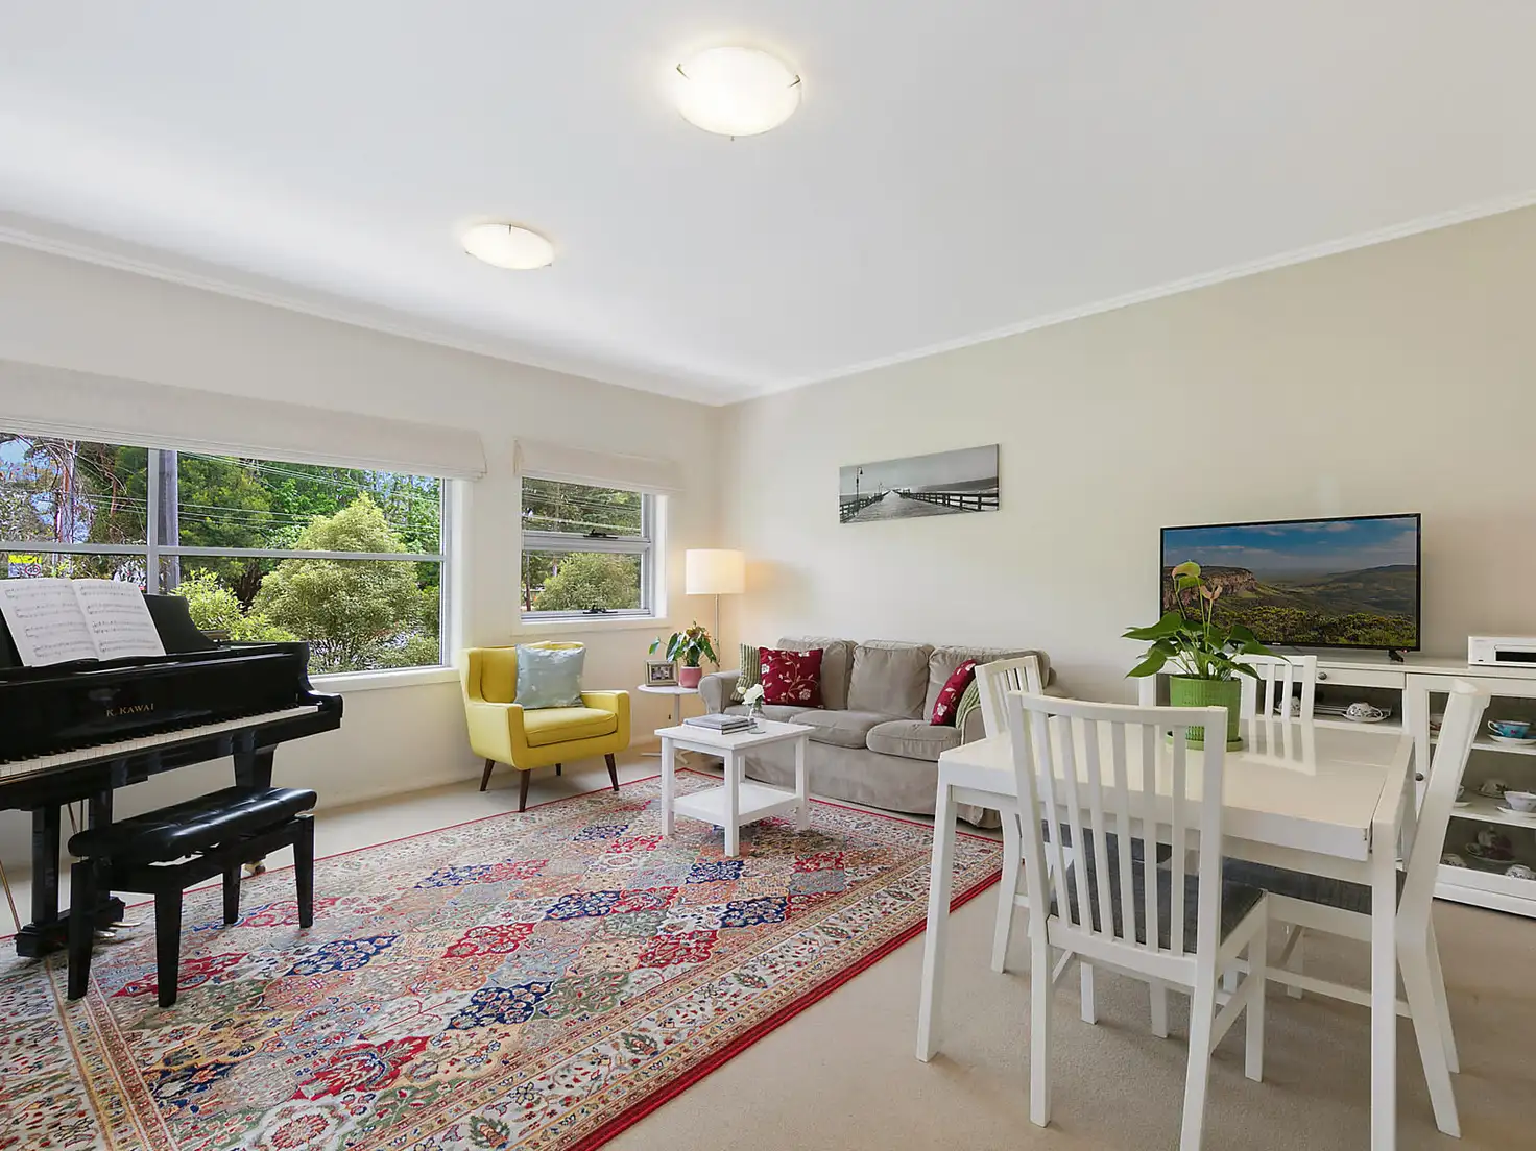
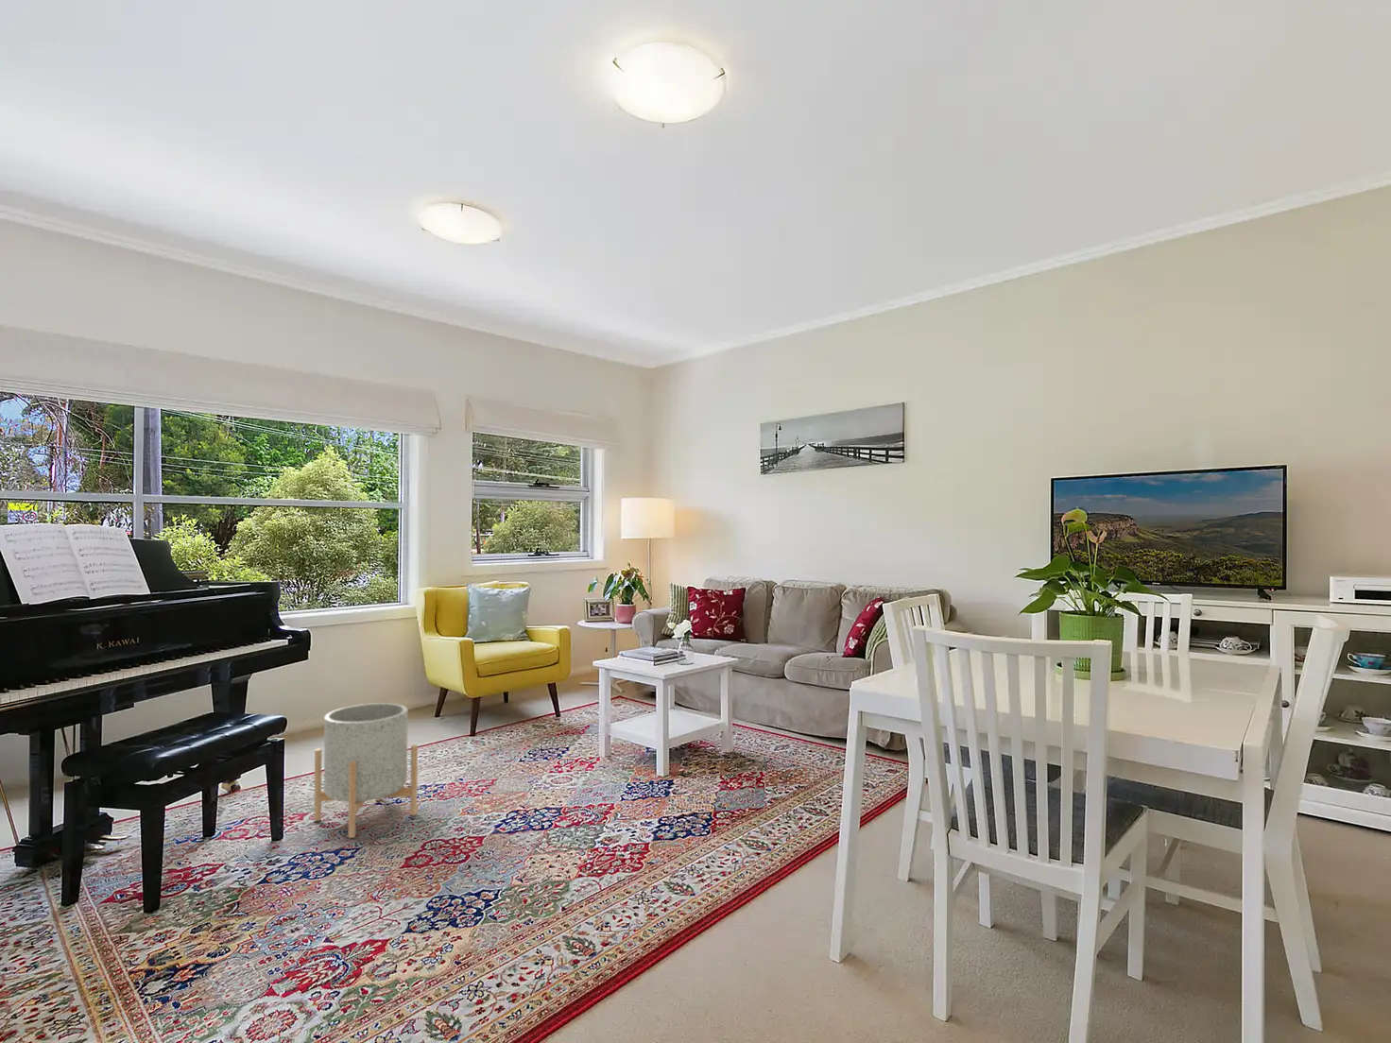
+ planter (366, 765)
